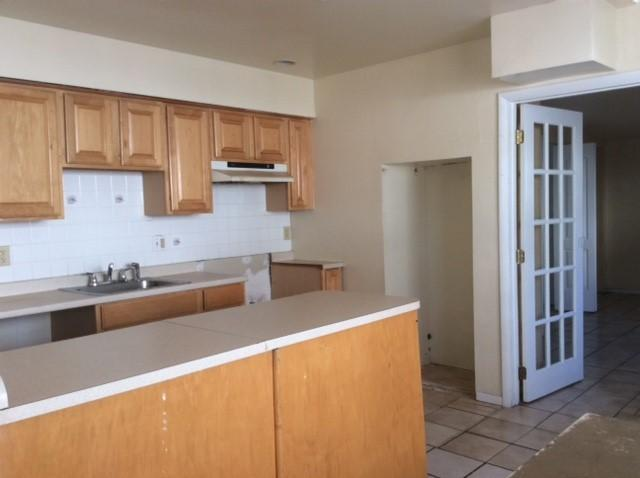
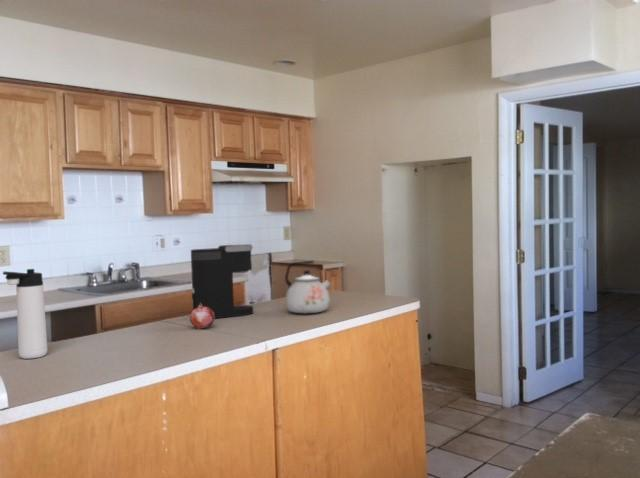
+ kettle (307, 286)
+ fruit (201, 315)
+ thermos bottle (25, 313)
+ coffee maker (223, 280)
